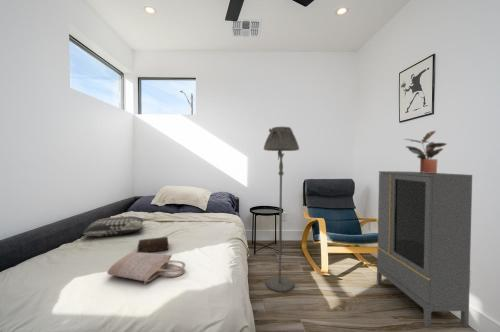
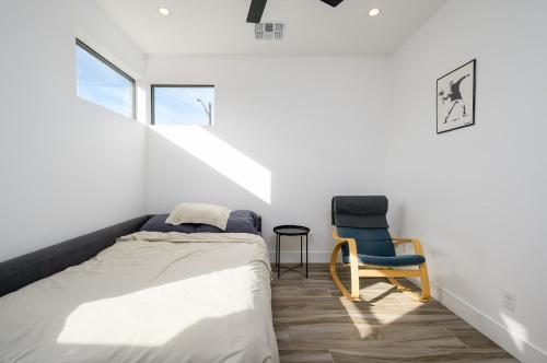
- shopping bag (150, 265)
- cushion (116, 225)
- potted plant (422, 151)
- bible (153, 244)
- floor lamp (280, 206)
- cabinet (416, 237)
